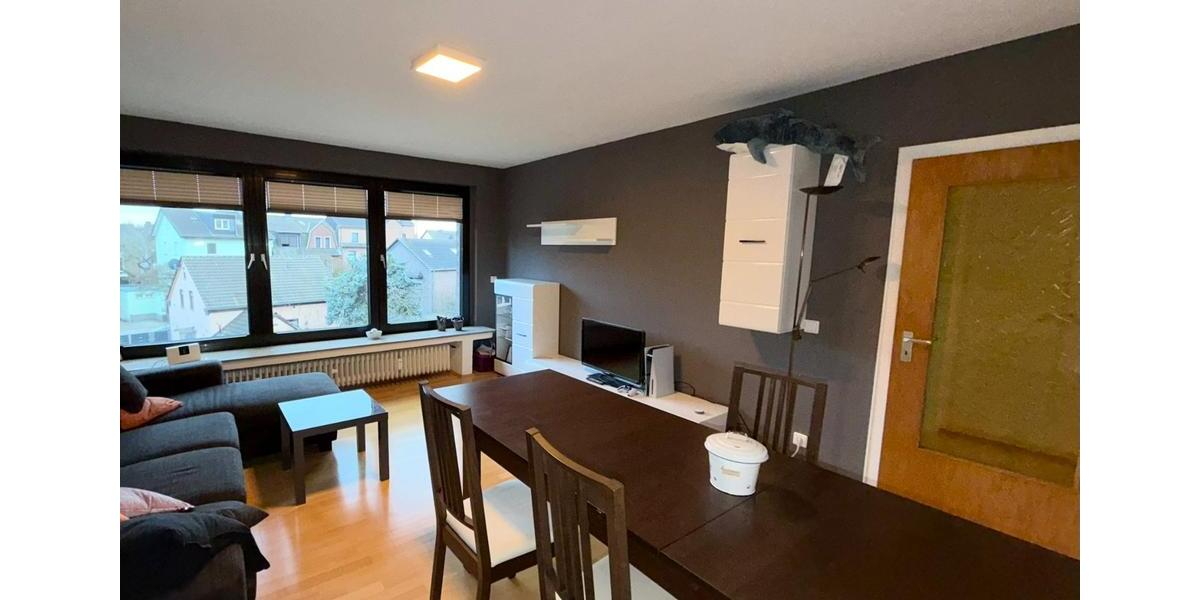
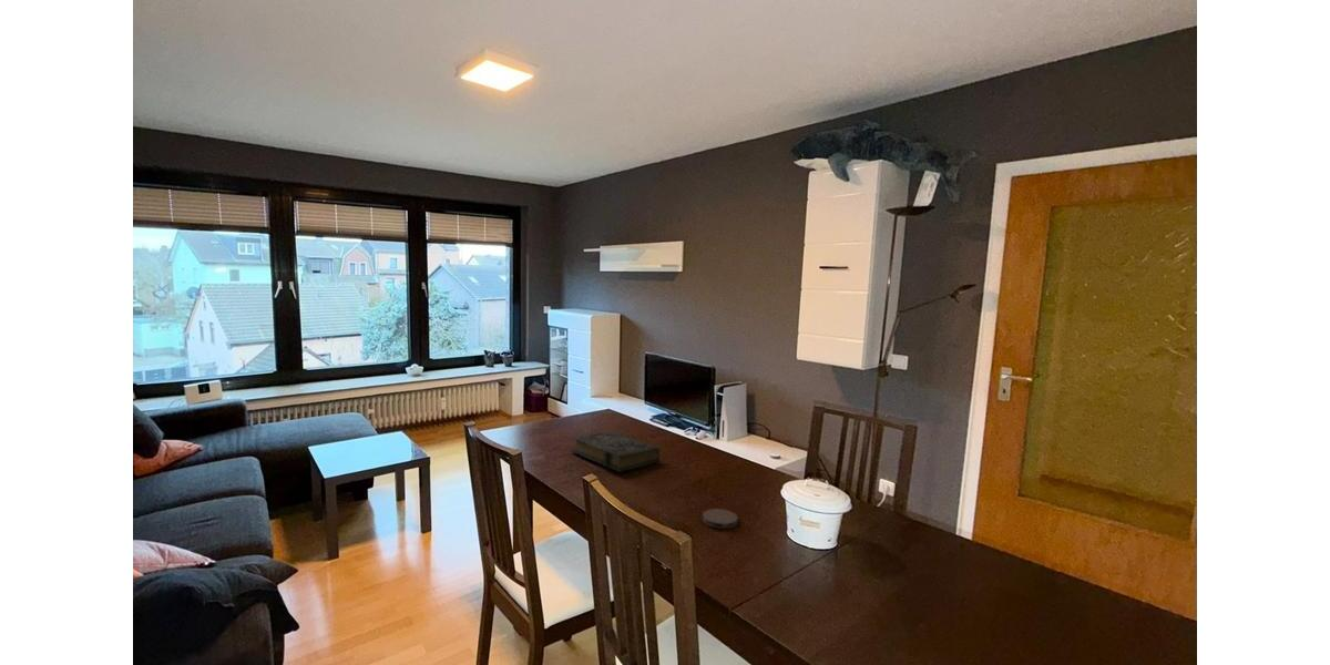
+ book (614, 449)
+ coaster (719, 518)
